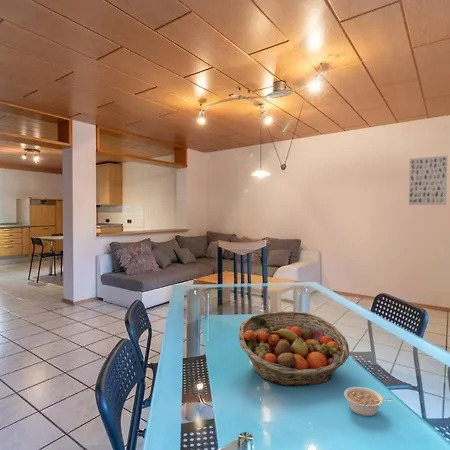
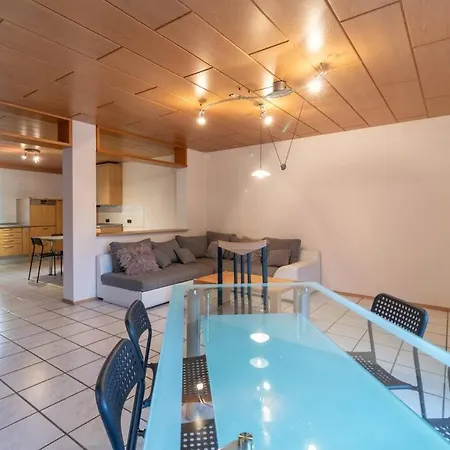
- wall art (427, 181)
- fruit basket (291, 345)
- legume (364, 401)
